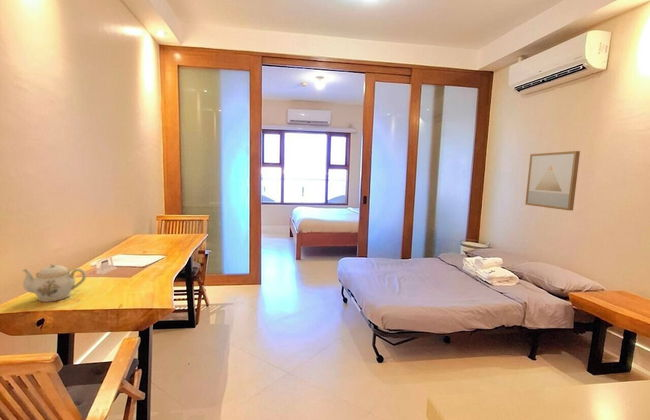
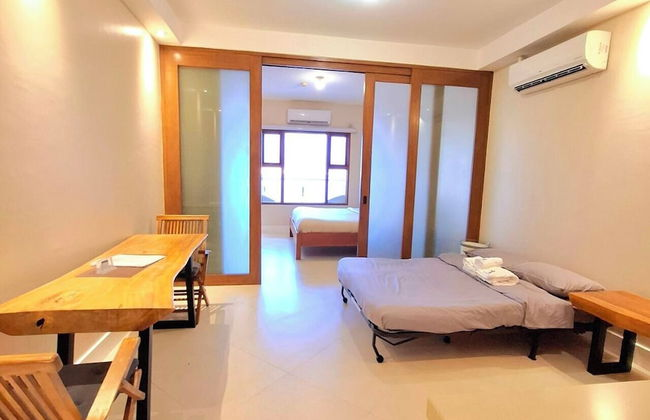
- wall art (550, 180)
- teapot (55, 280)
